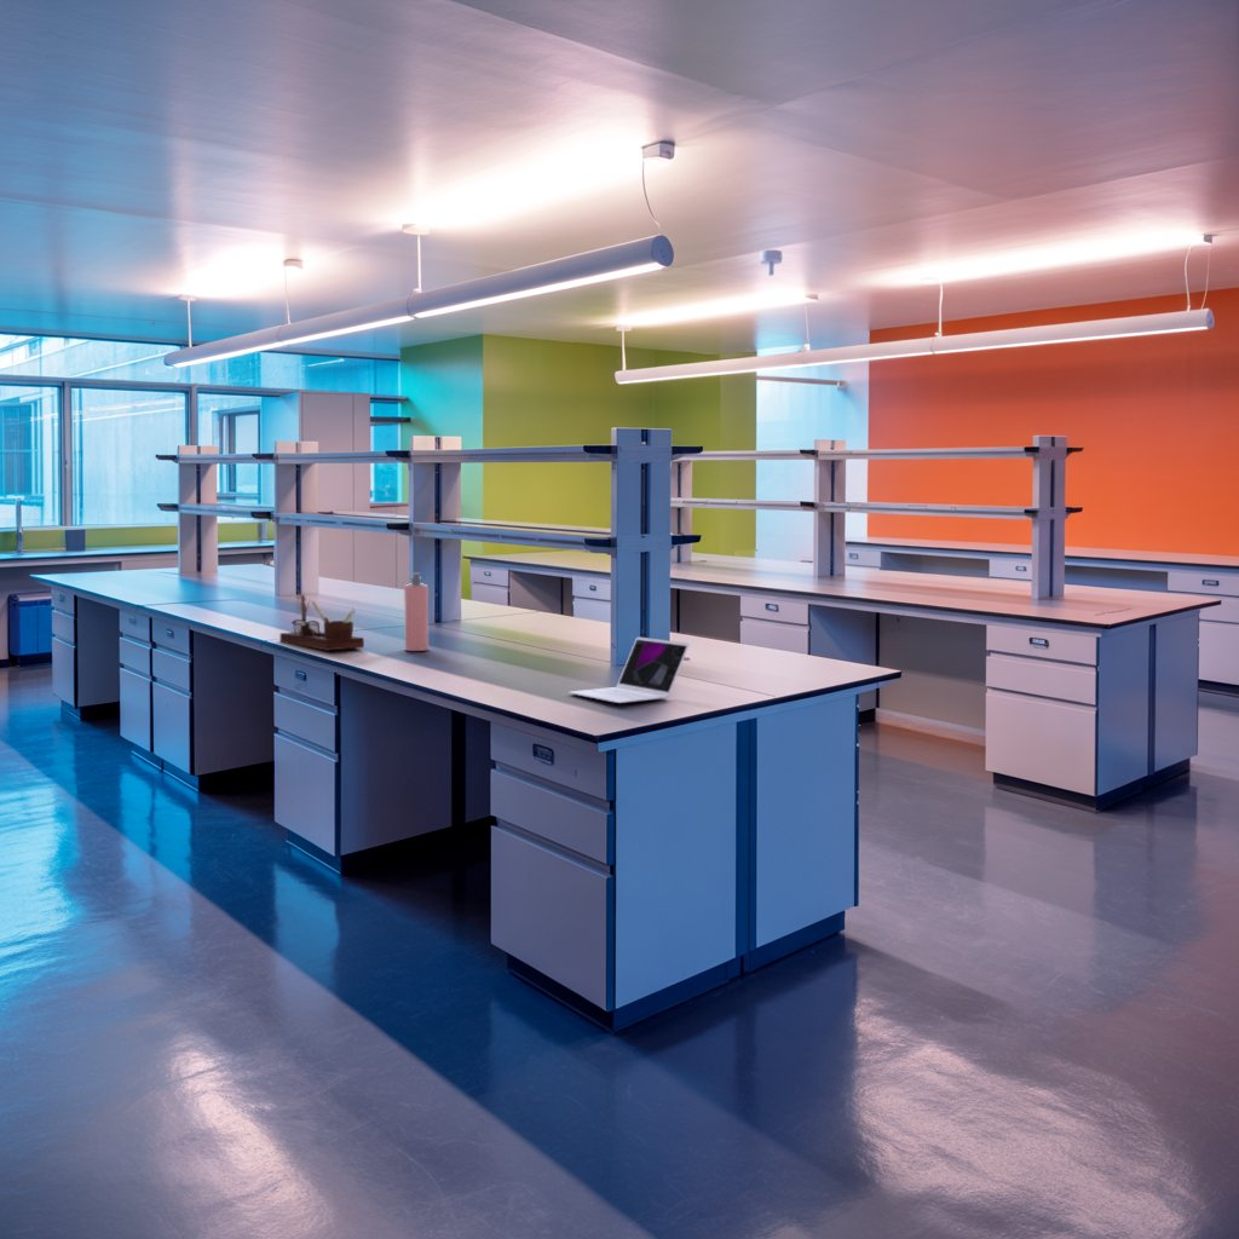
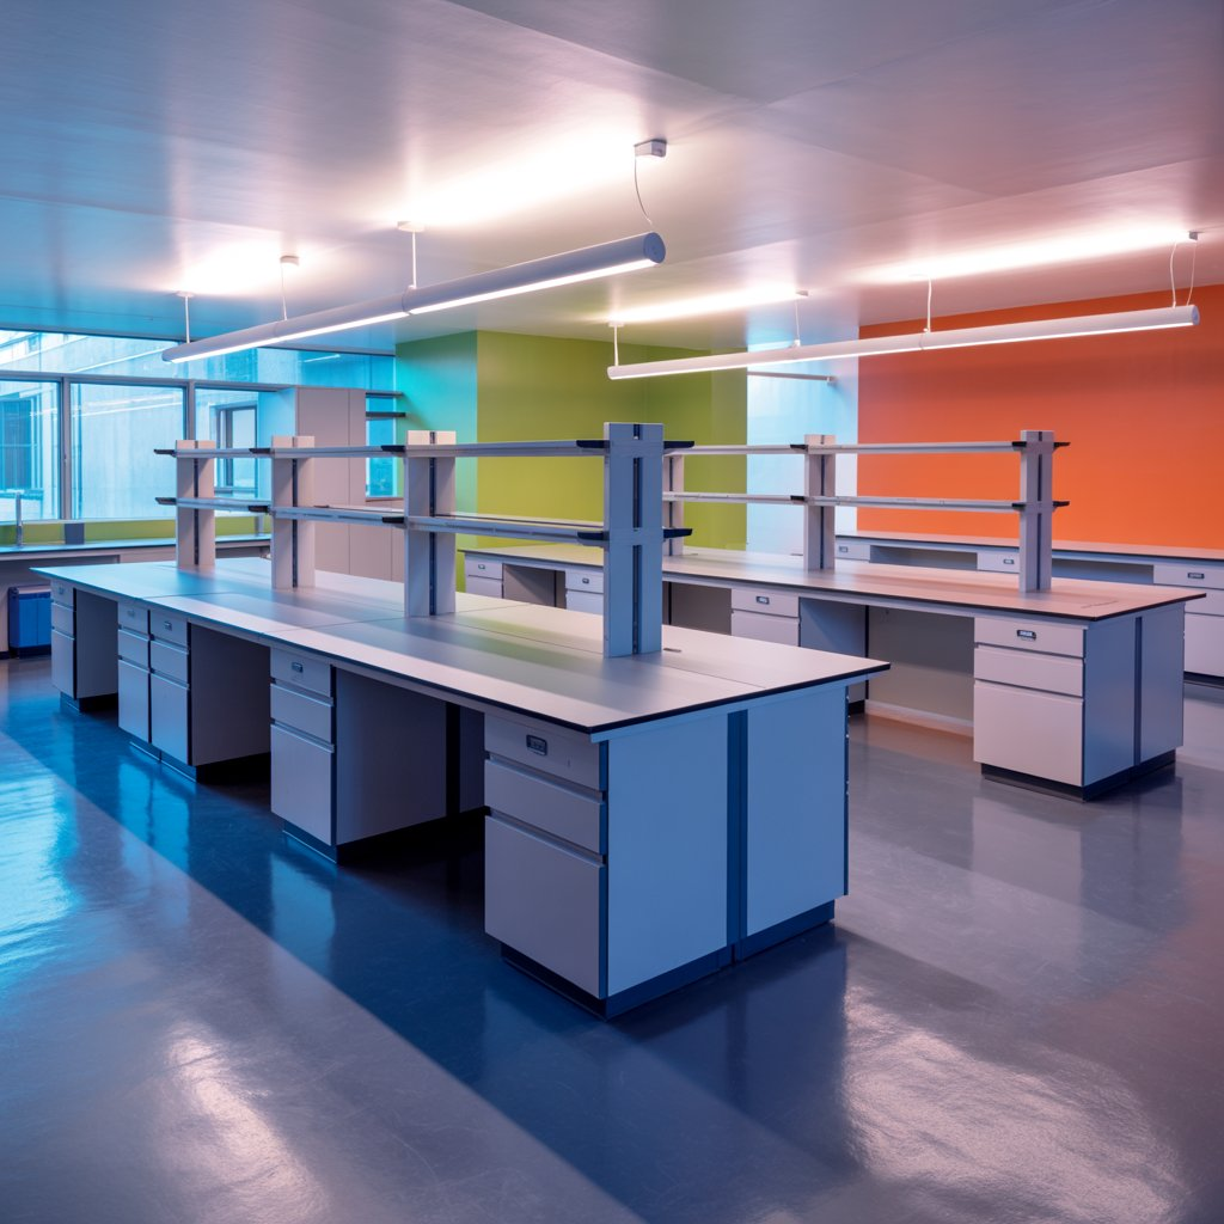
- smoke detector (771, 263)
- desk organizer (323, 621)
- spray bottle (416, 611)
- laptop (628, 665)
